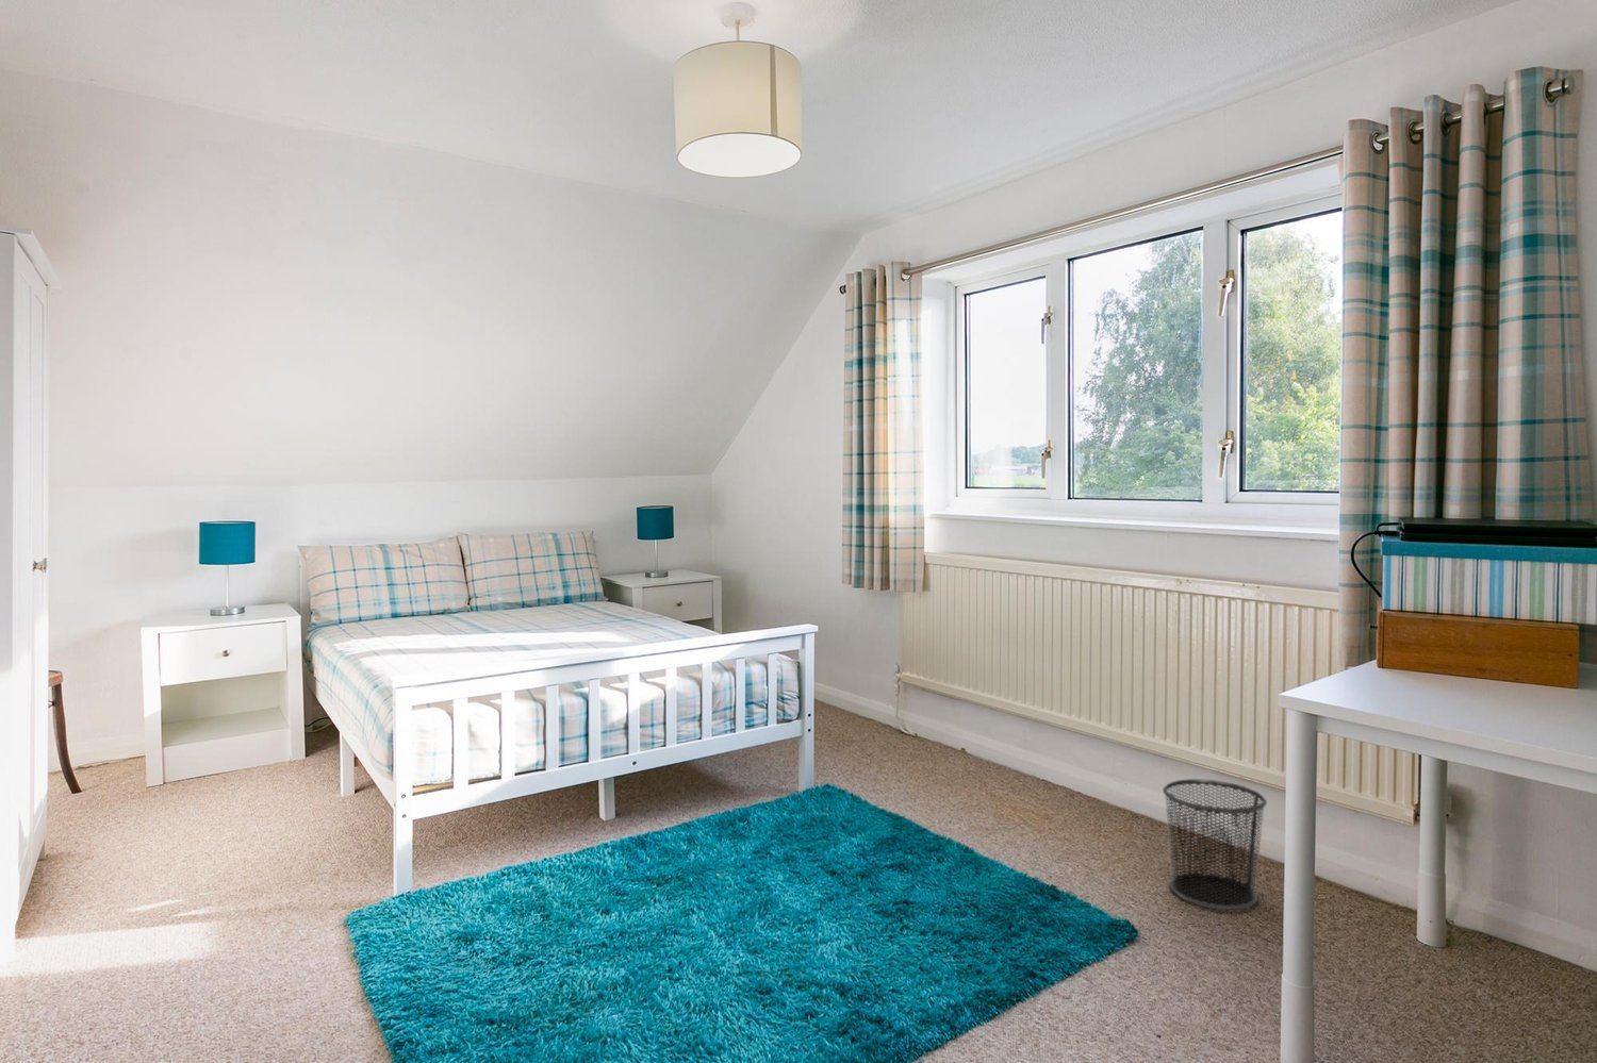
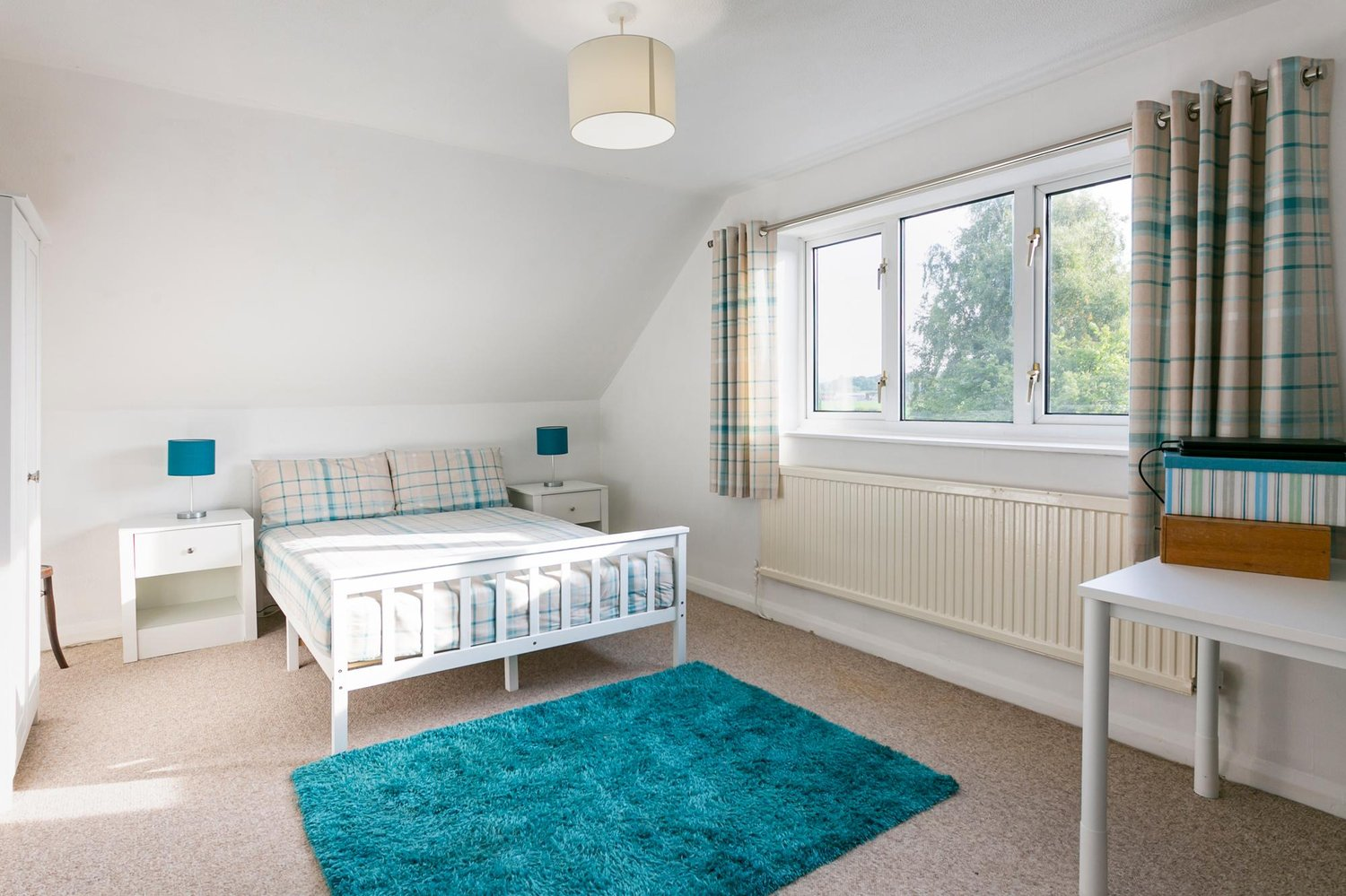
- waste bin (1213, 842)
